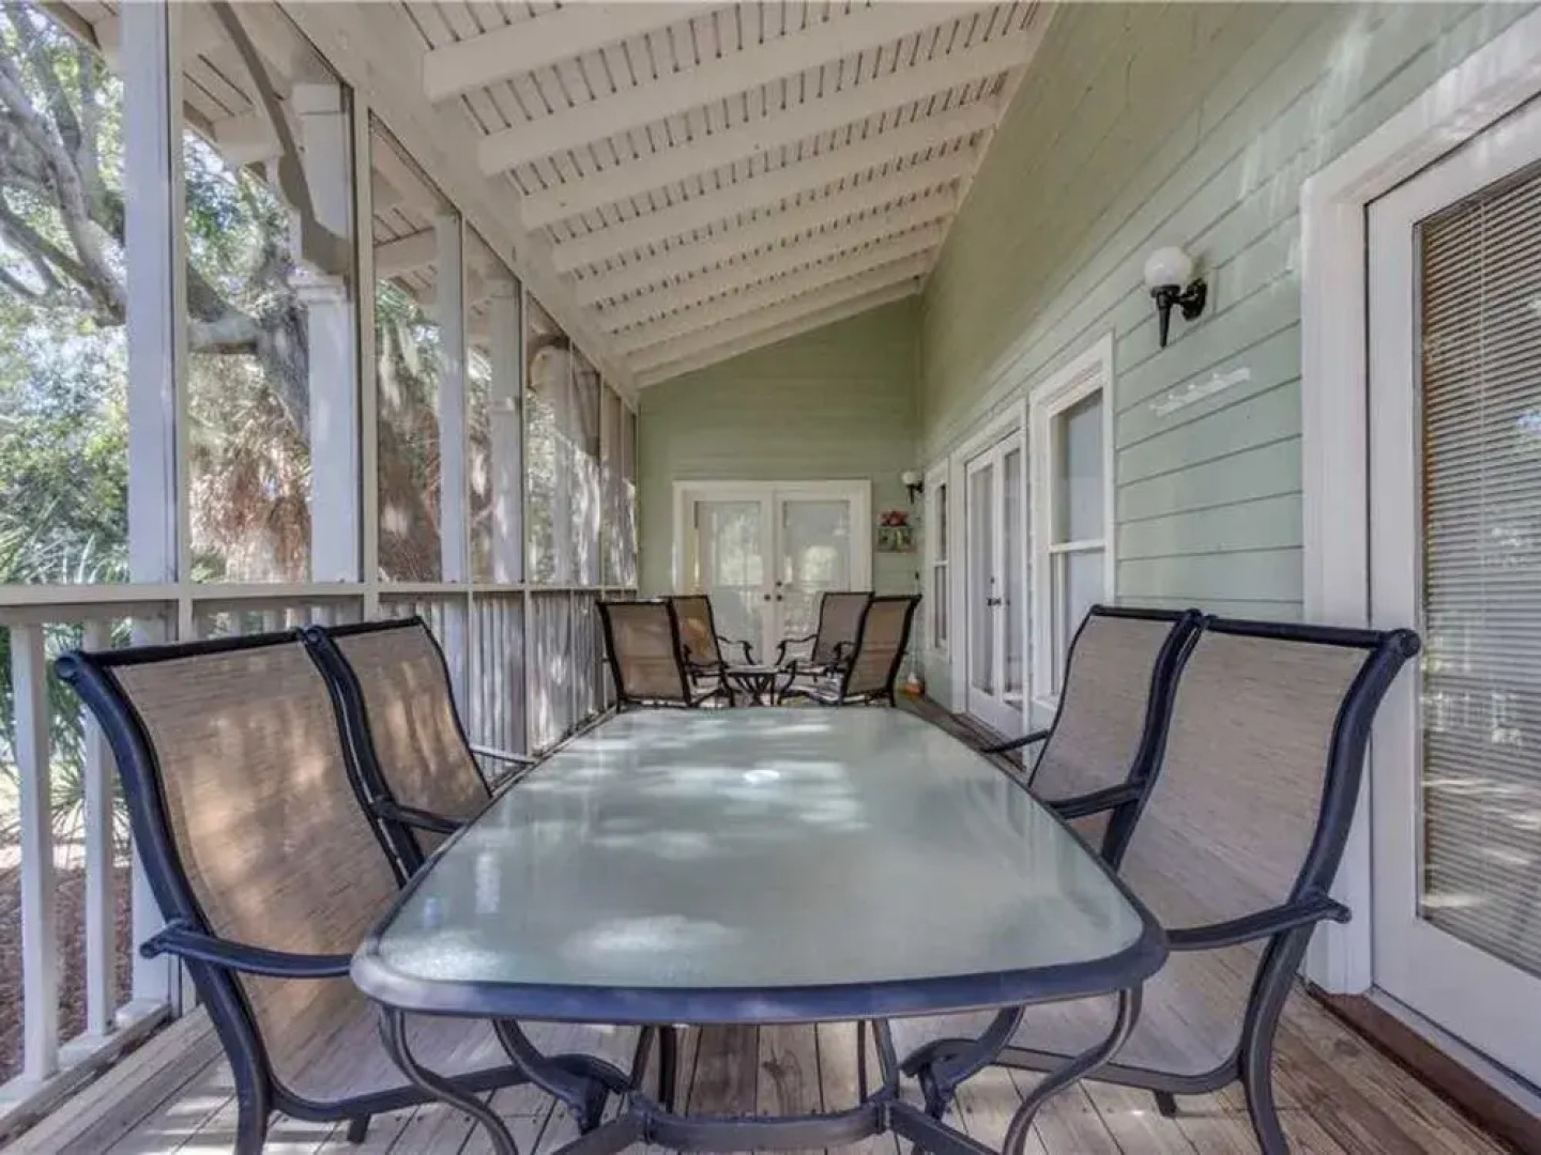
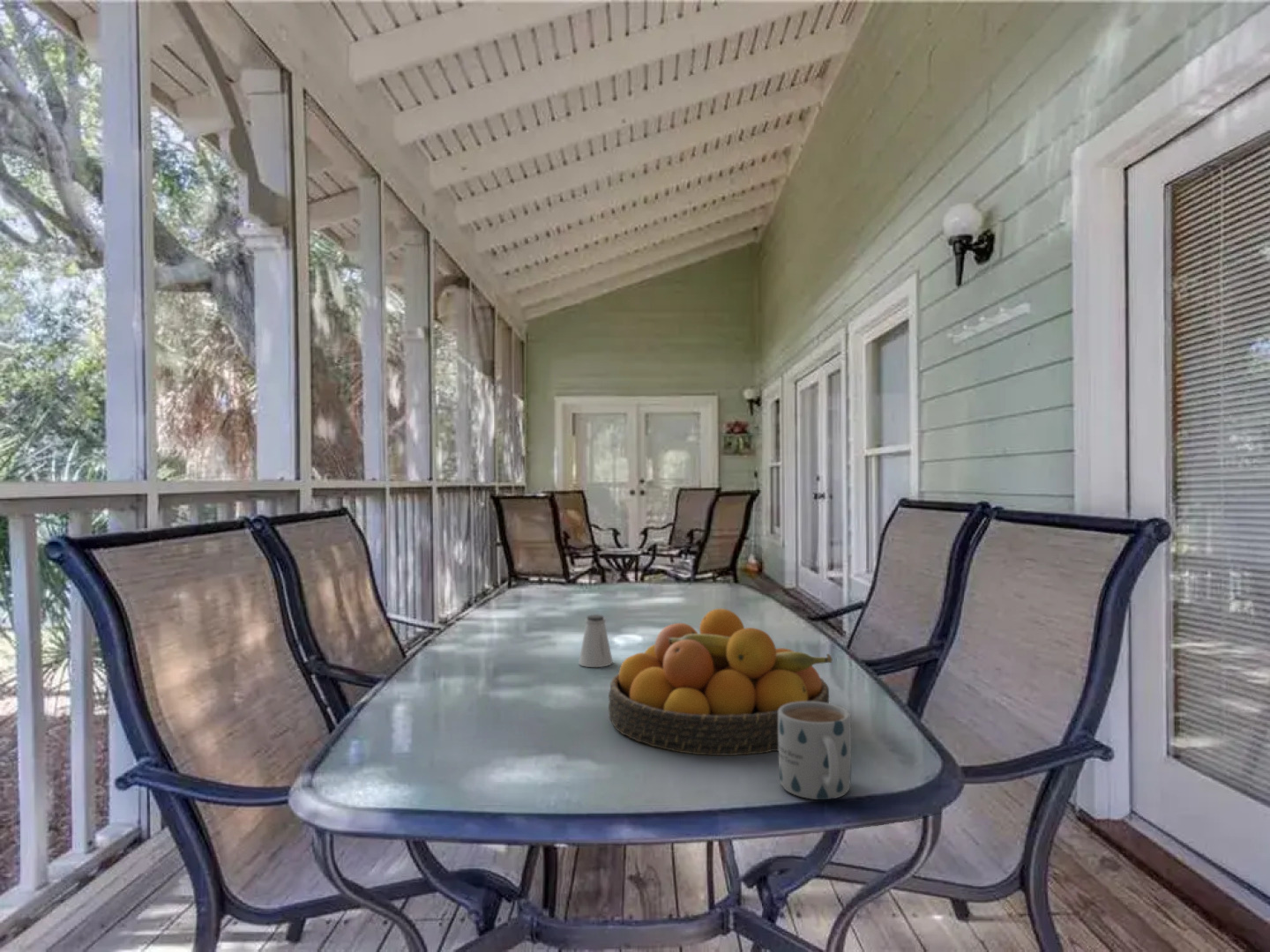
+ saltshaker (595, 639)
+ mug (818, 754)
+ fruit bowl (716, 668)
